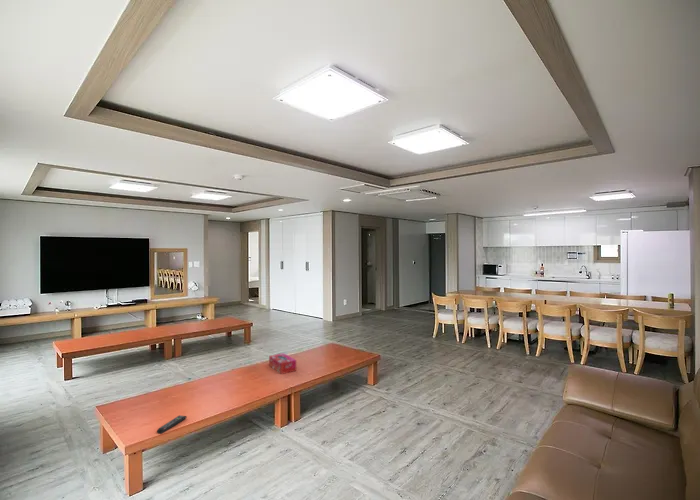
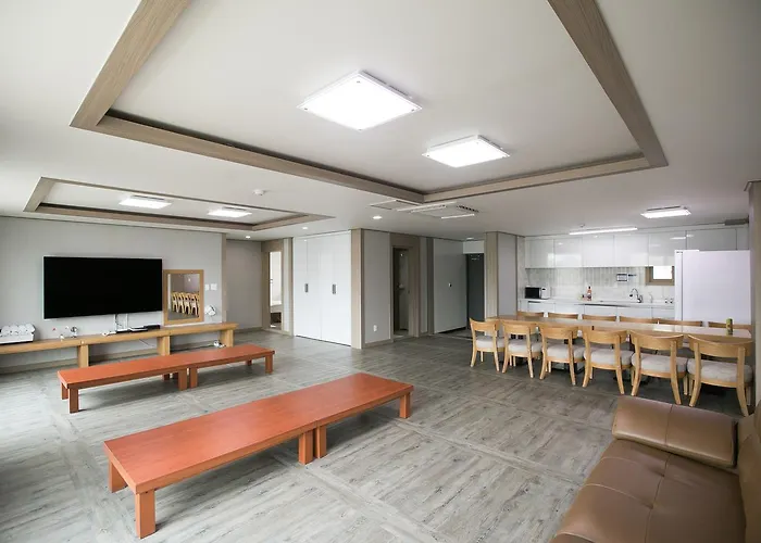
- remote control (172, 423)
- tissue box (282, 363)
